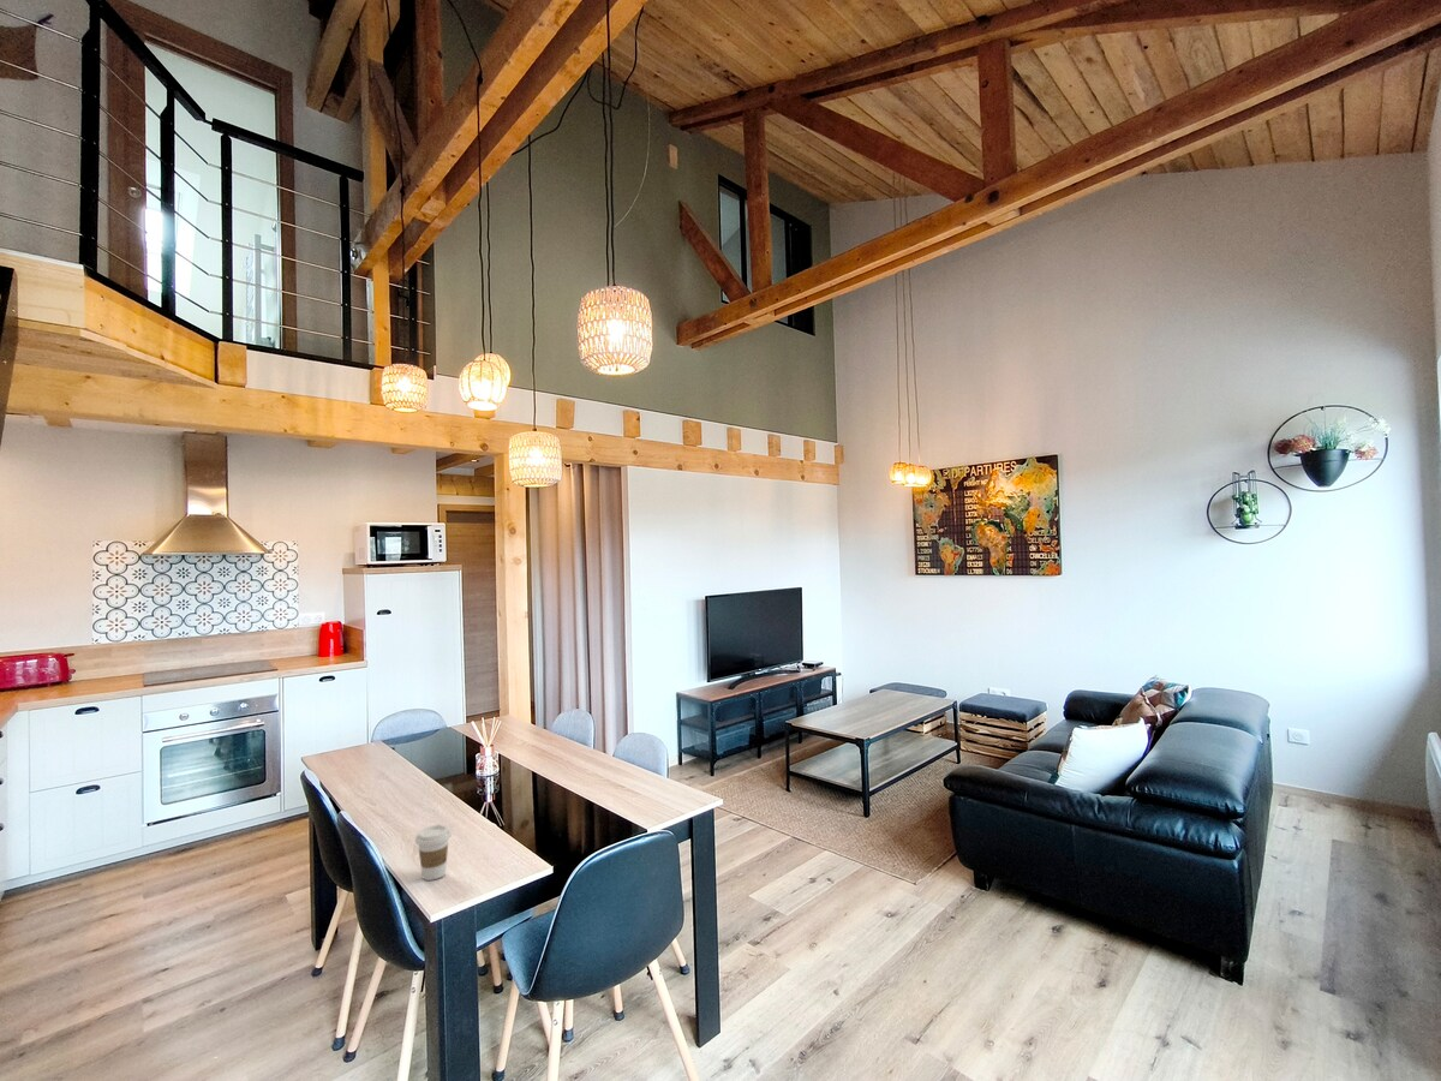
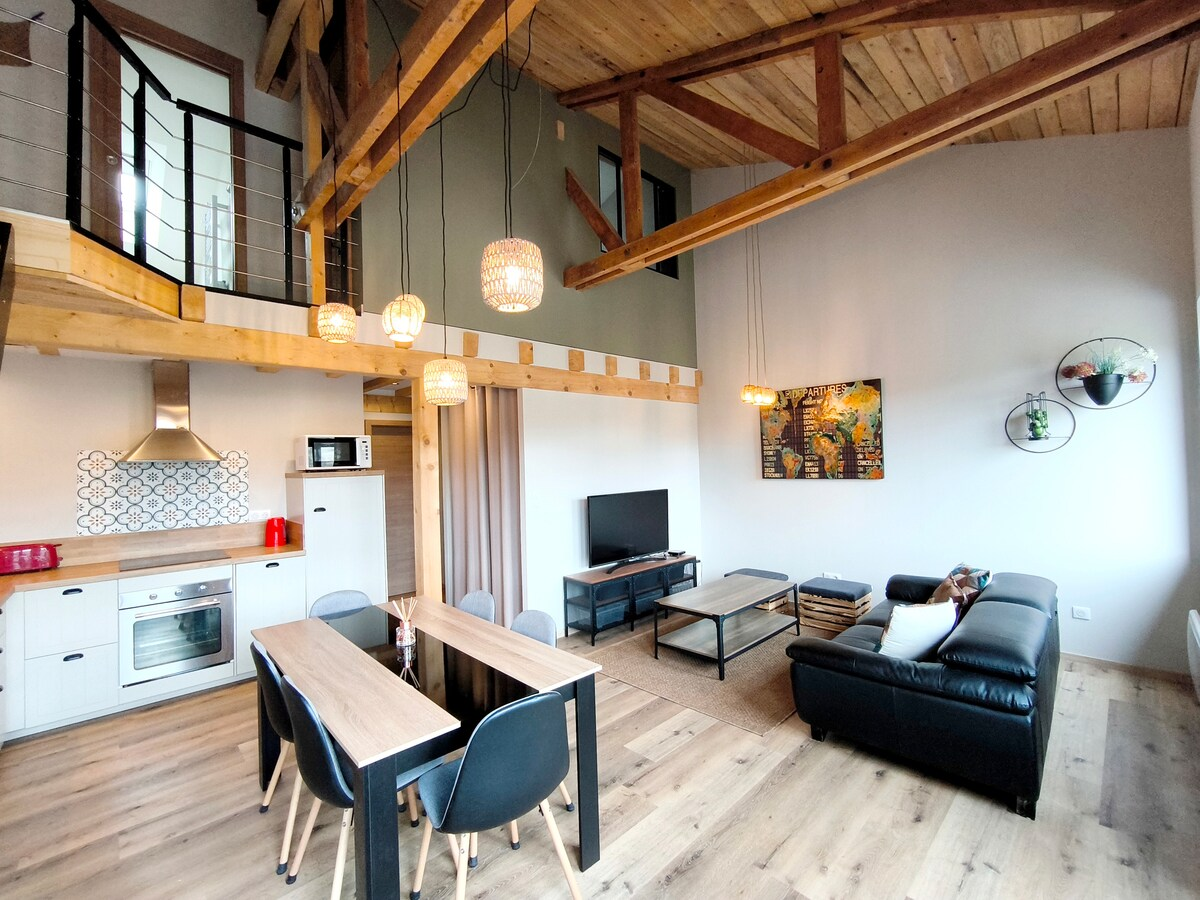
- coffee cup (434, 852)
